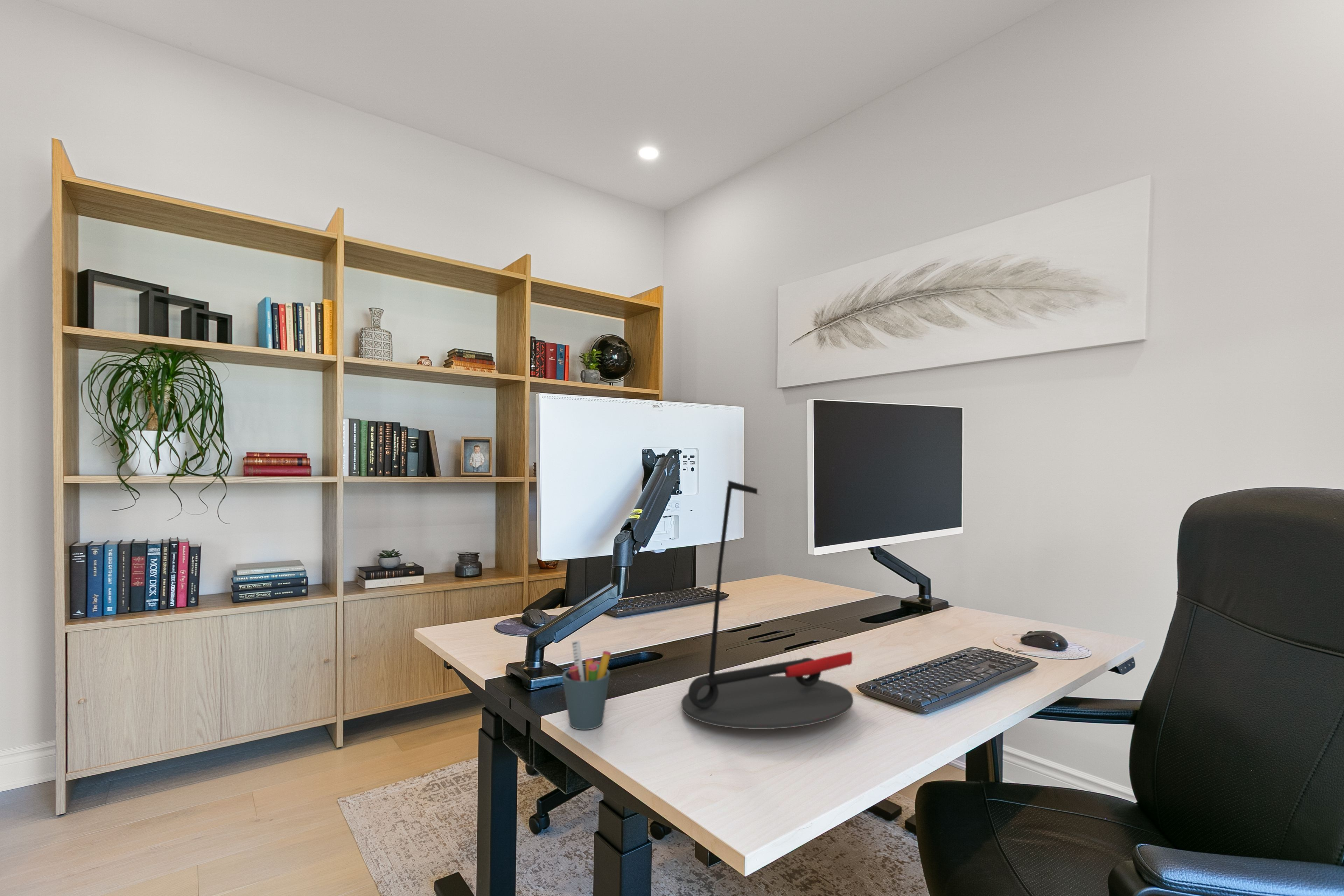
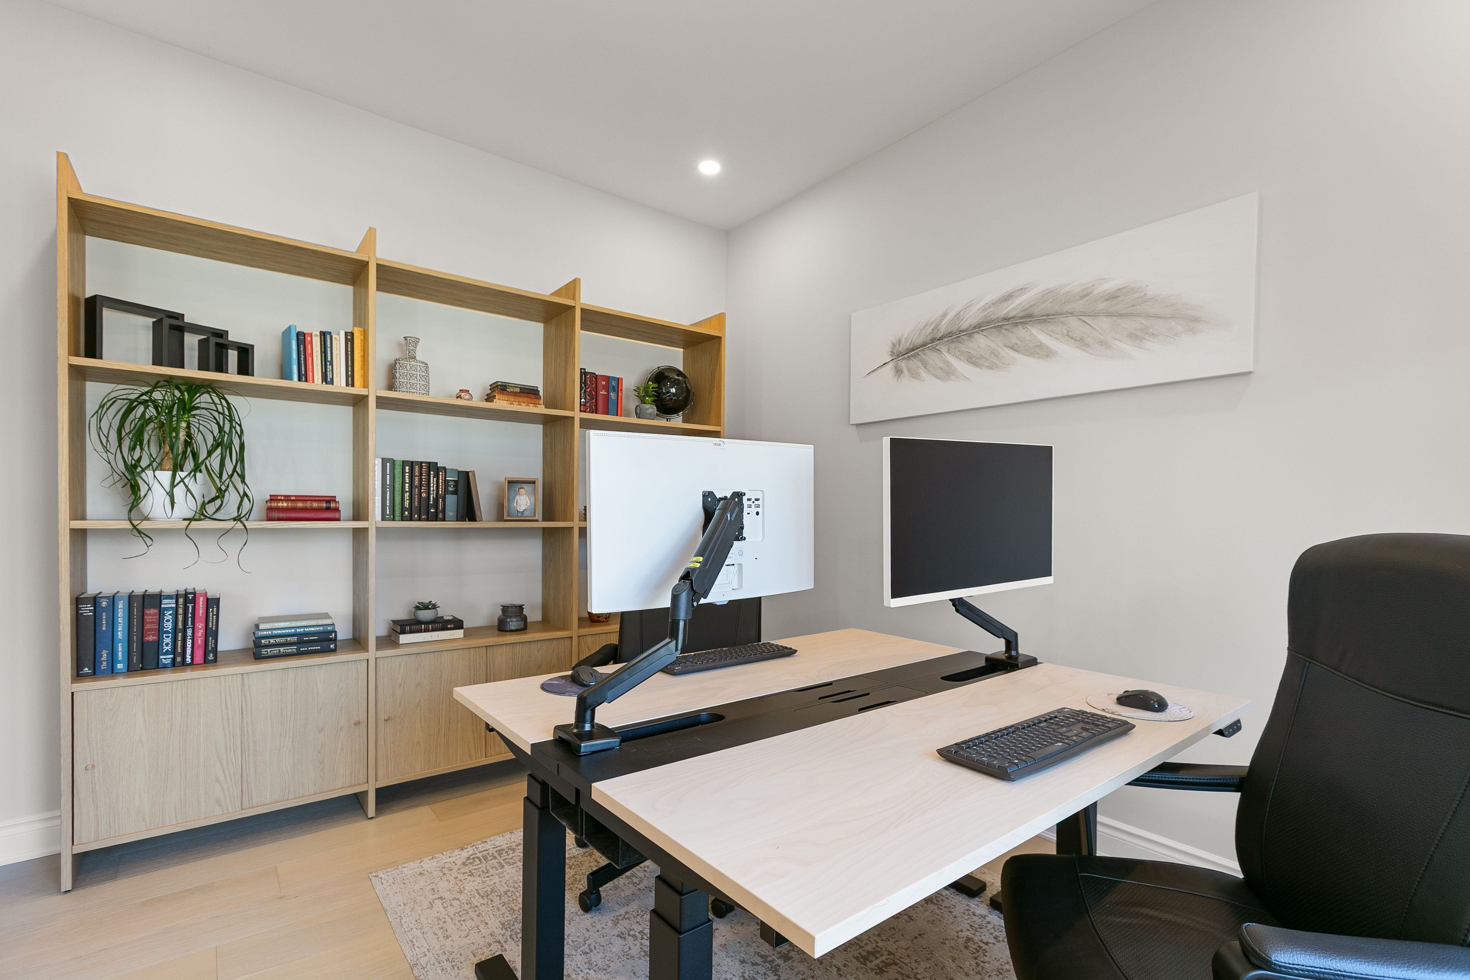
- desk lamp (720, 594)
- pen holder (587, 685)
